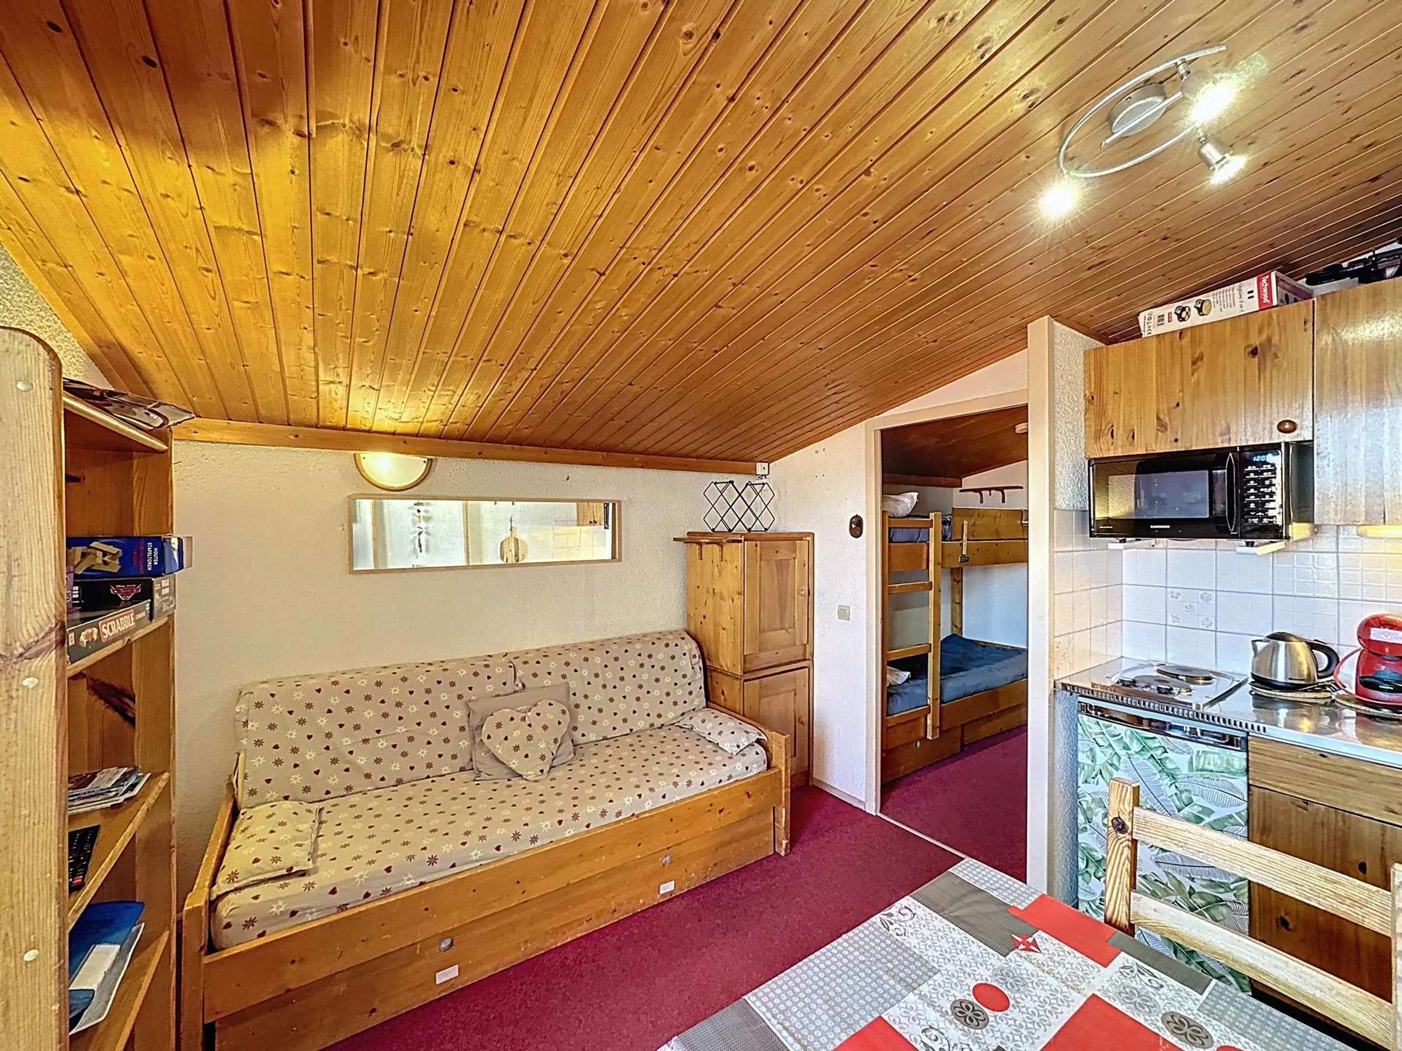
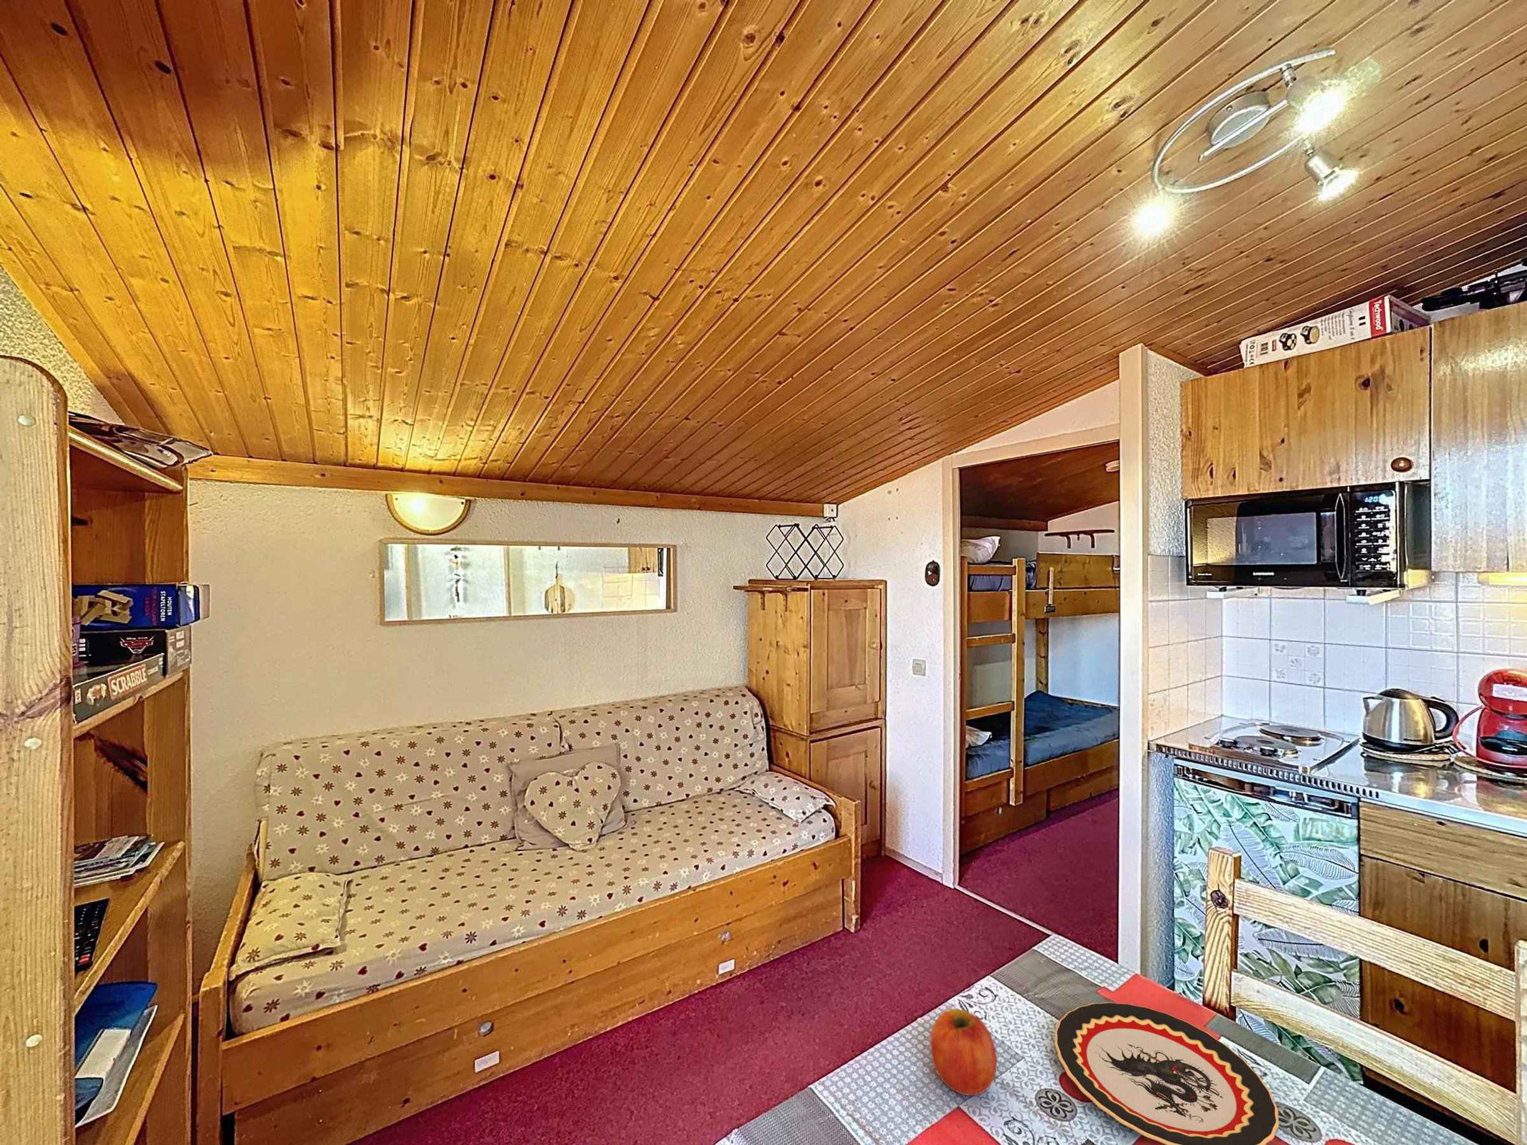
+ plate (1158, 1074)
+ fruit (963, 1048)
